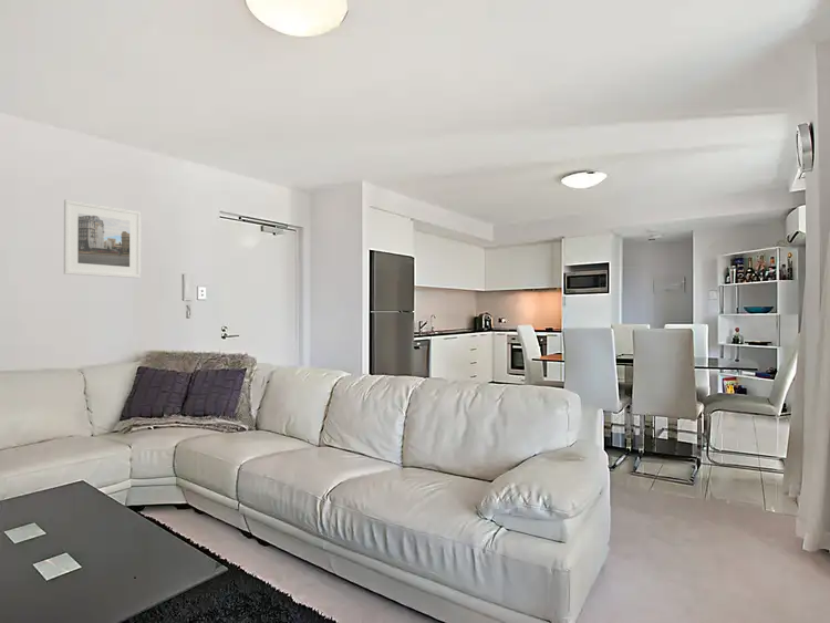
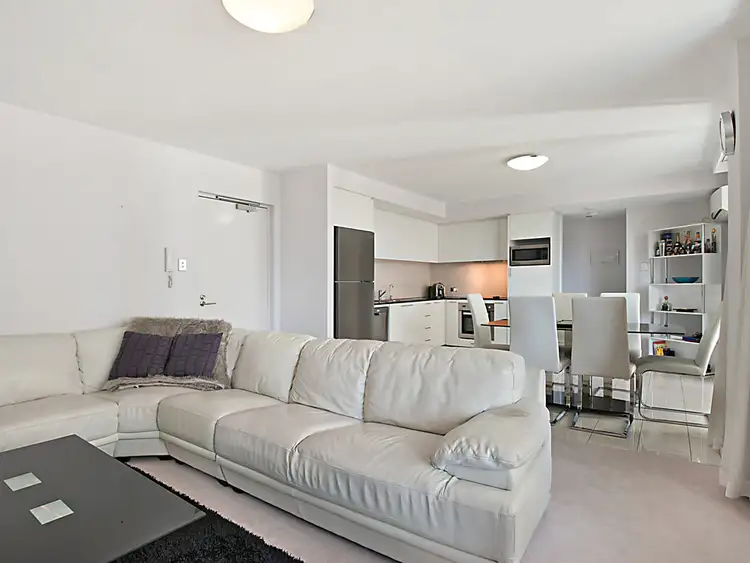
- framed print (104, 240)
